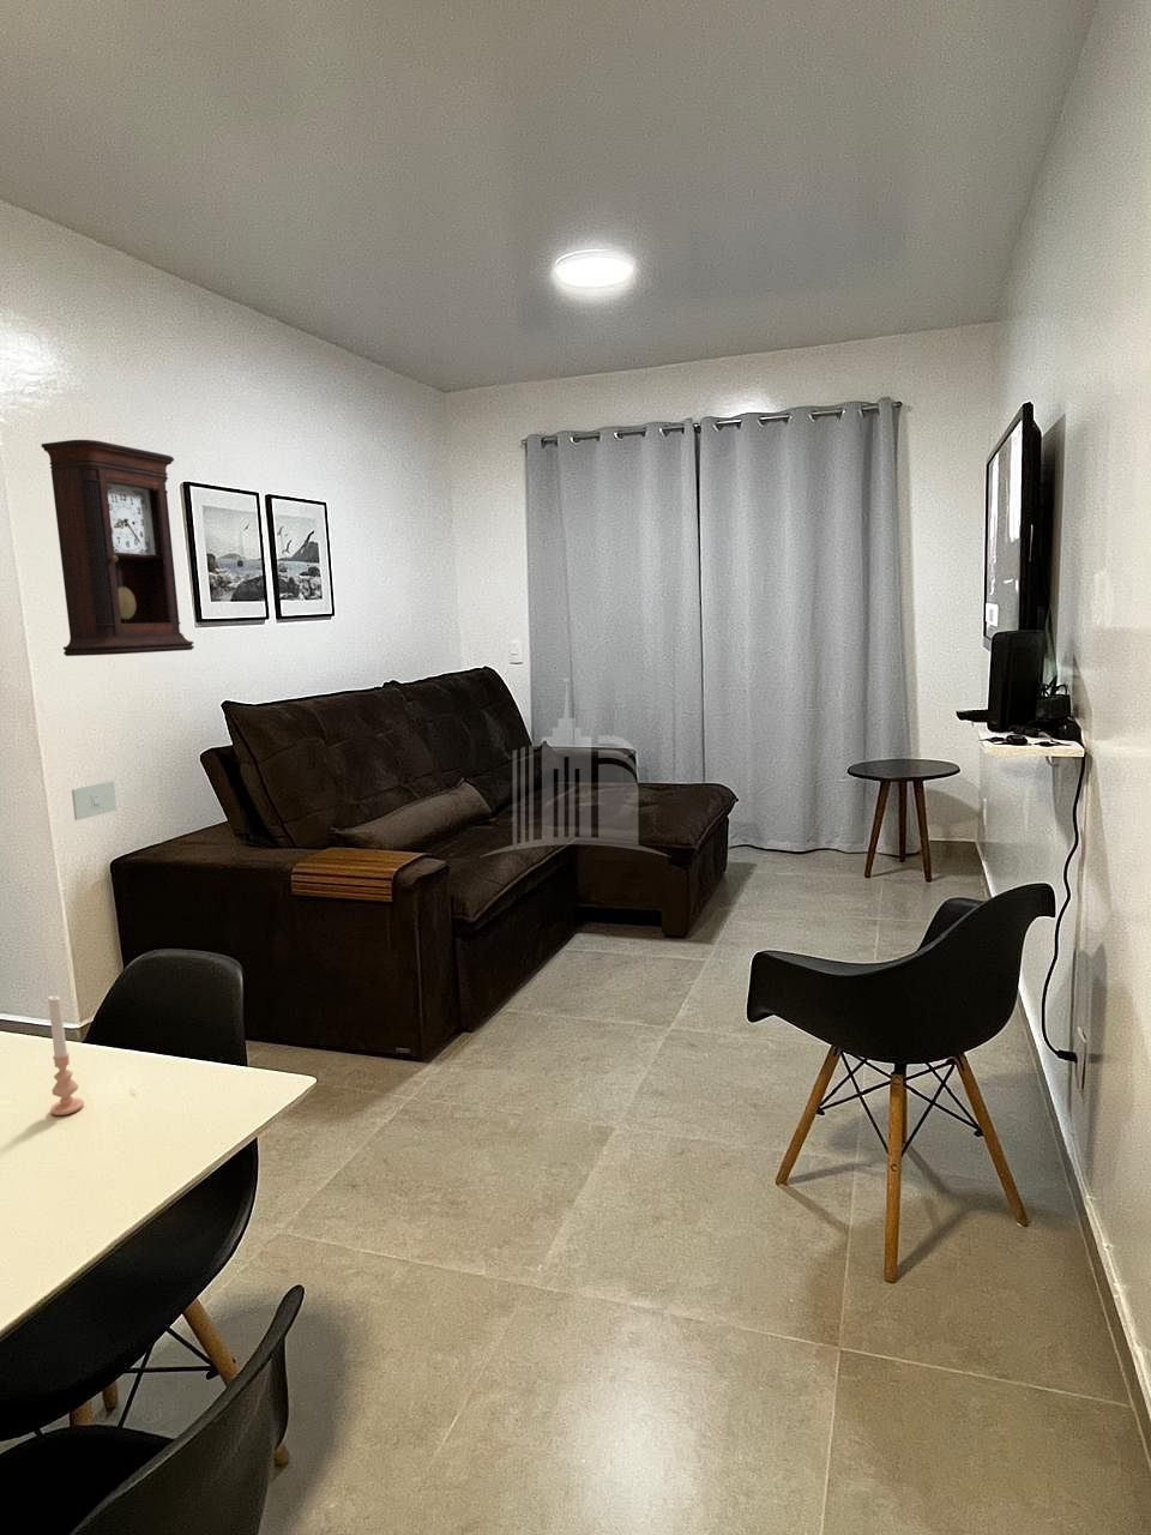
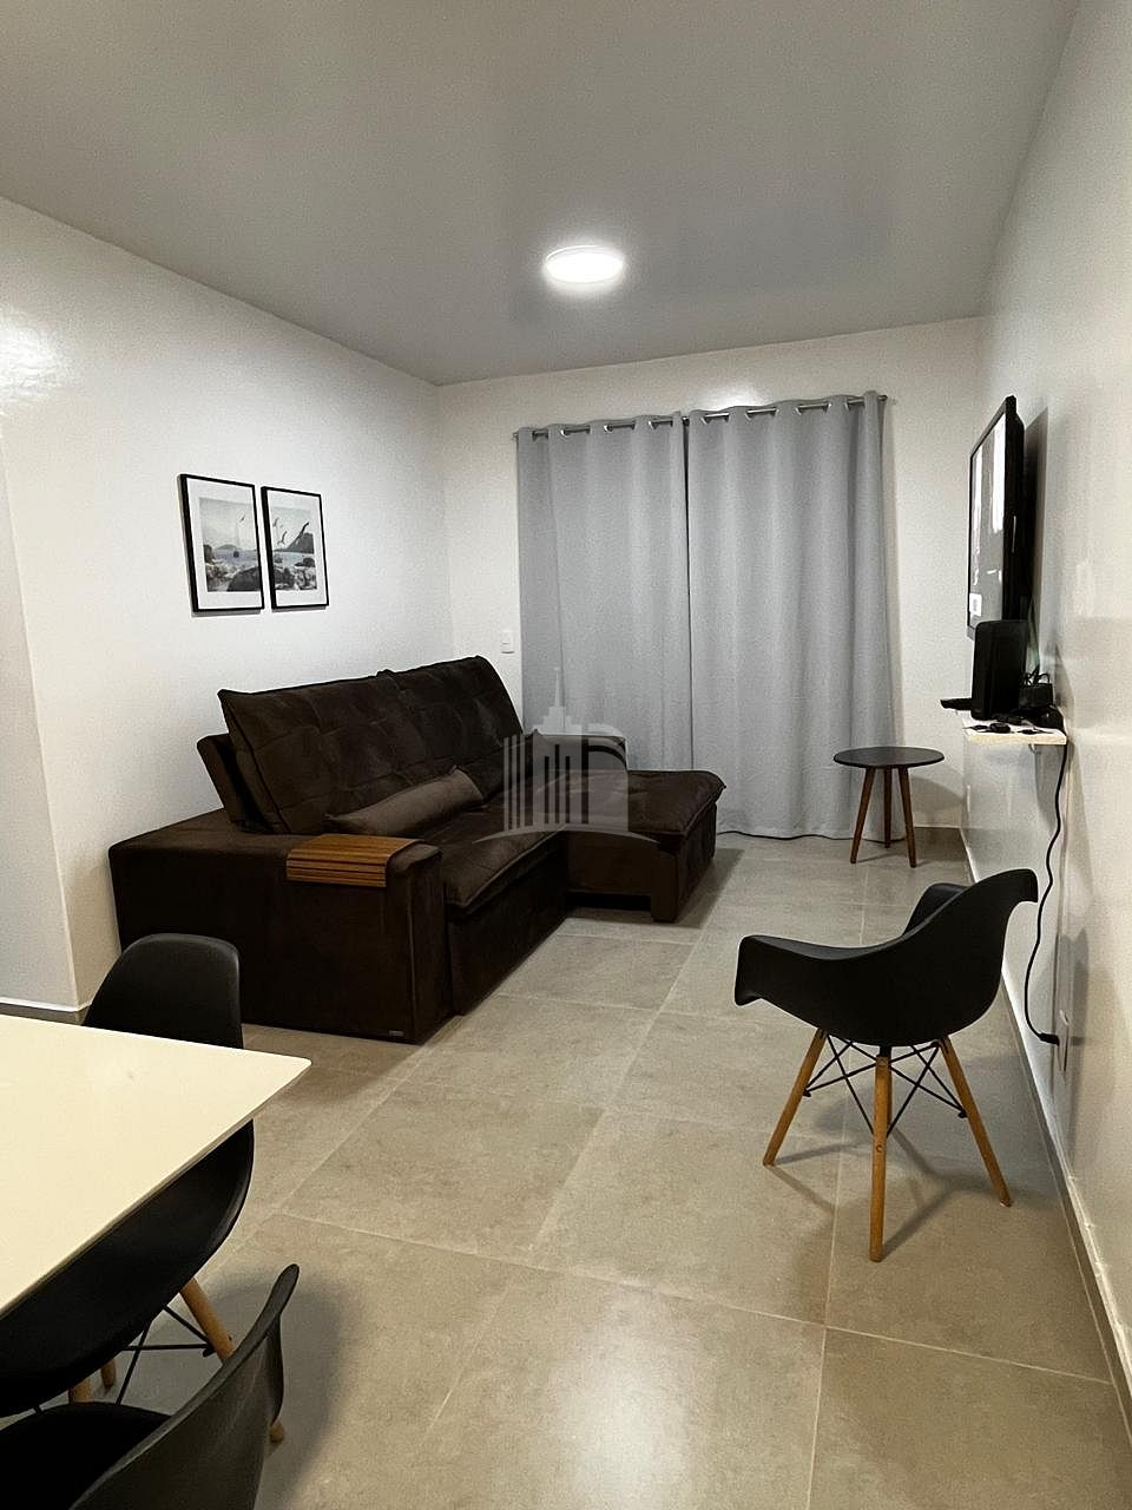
- candle (60, 1052)
- light switch (94, 800)
- pendulum clock (126, 552)
